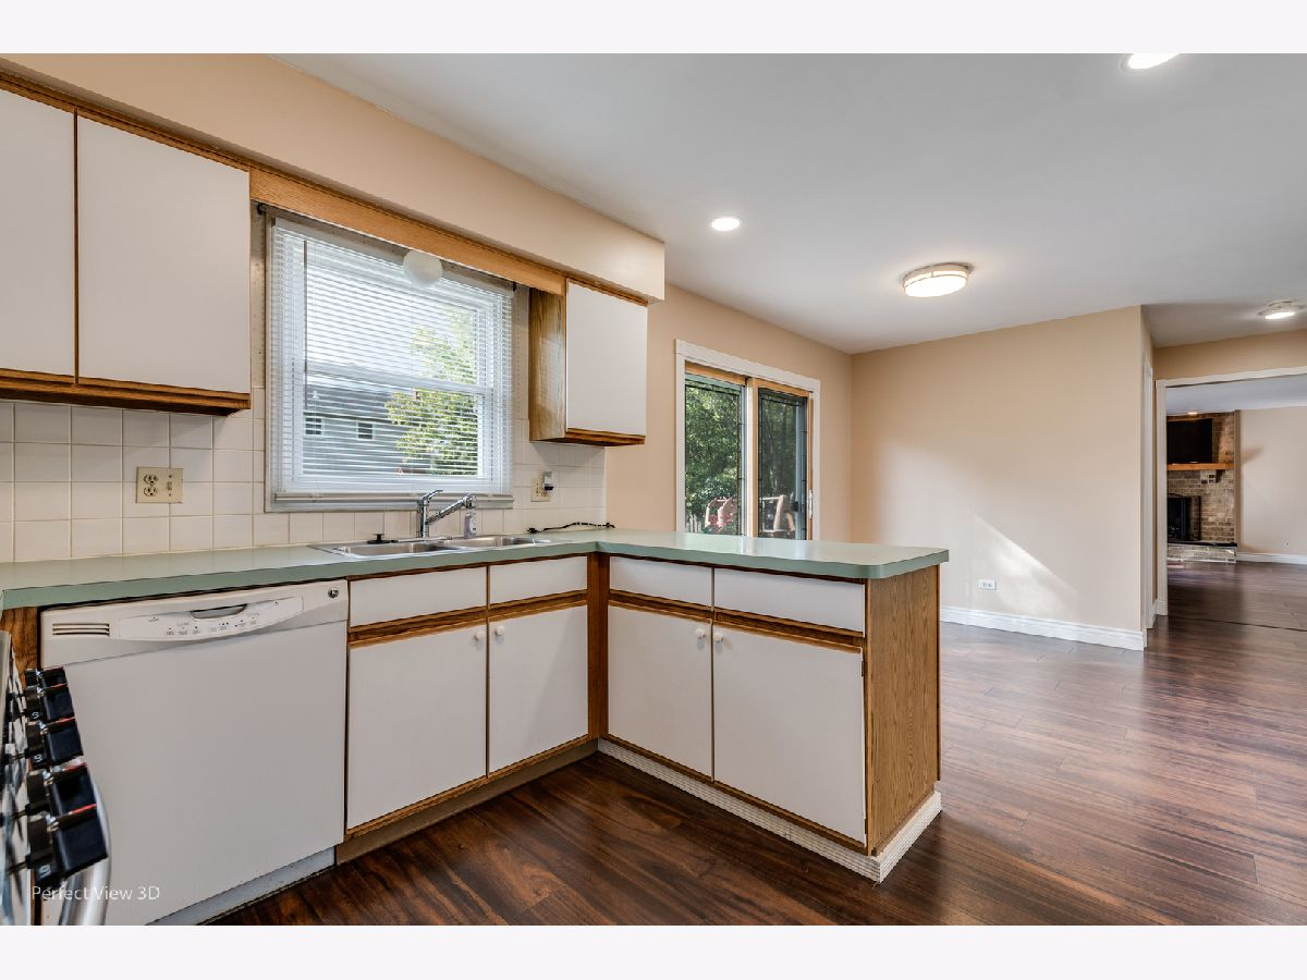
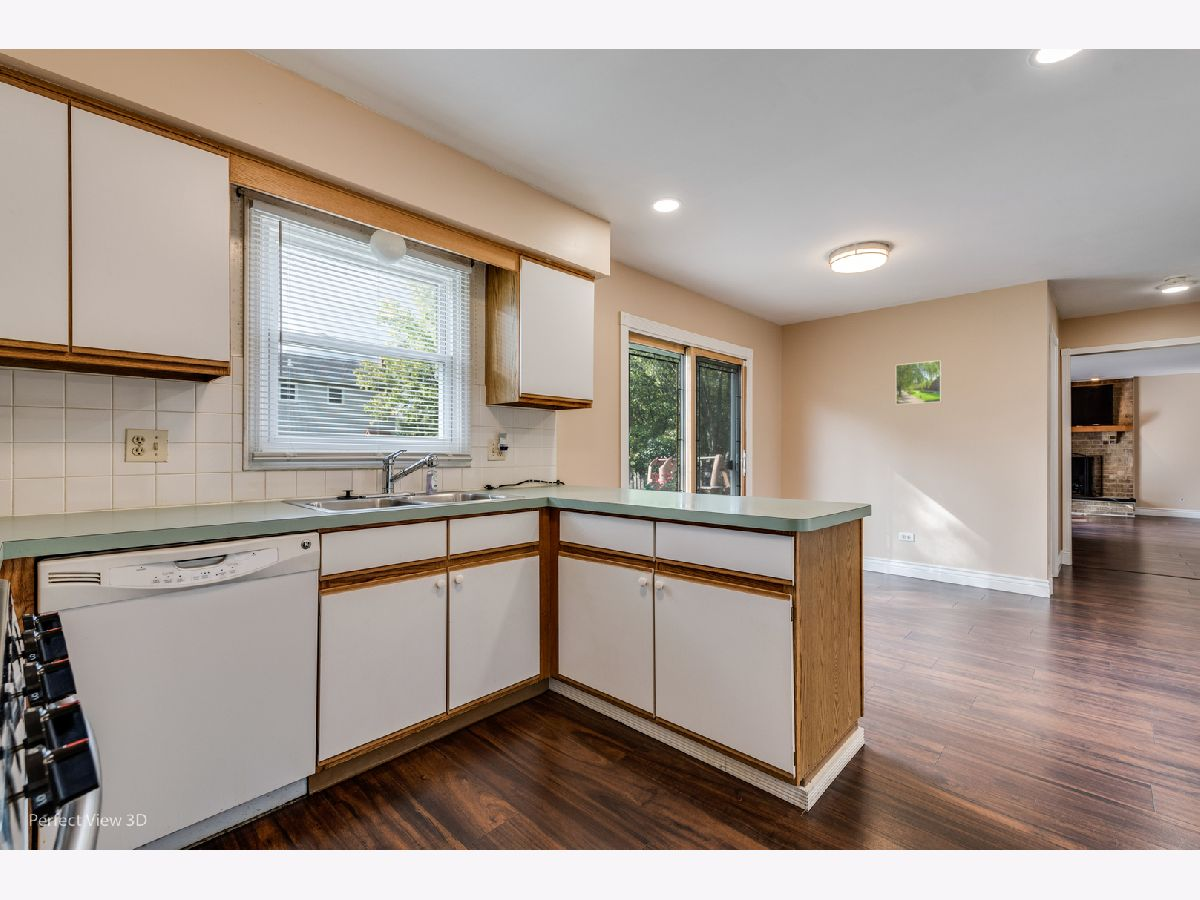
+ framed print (918, 383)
